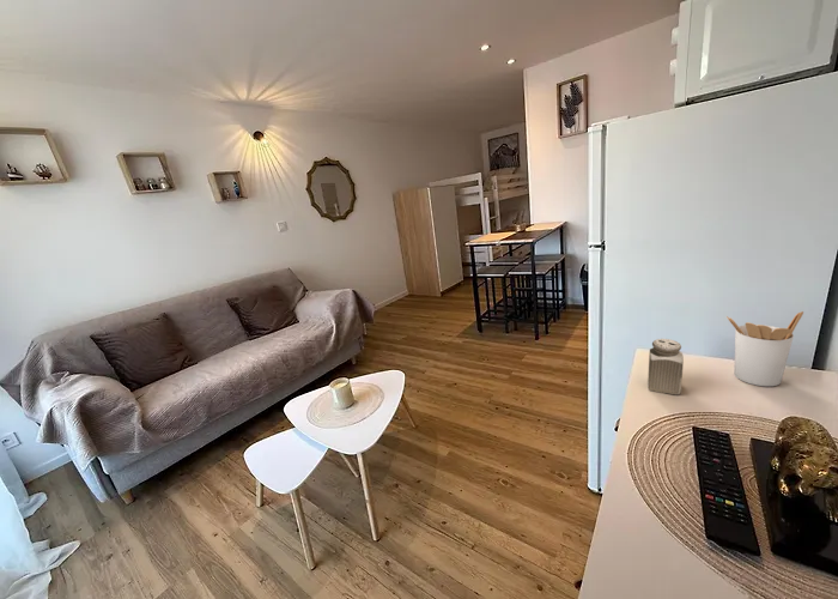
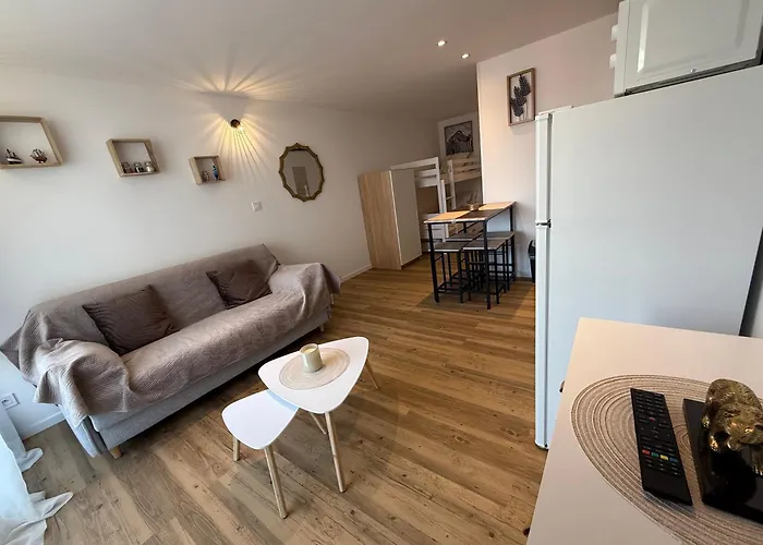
- utensil holder (761, 347)
- salt shaker (664, 364)
